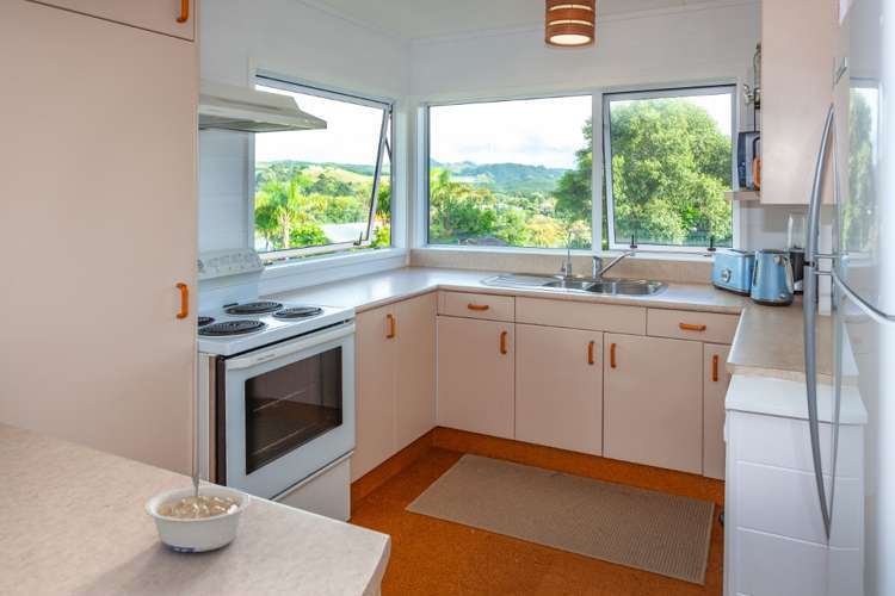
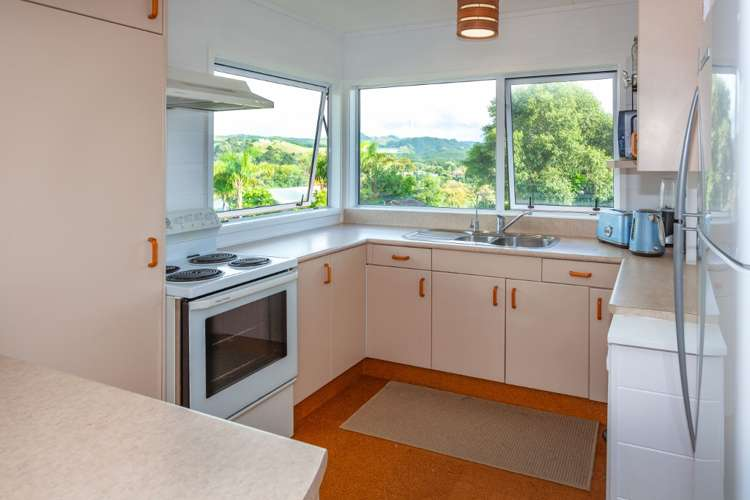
- legume (196, 515)
